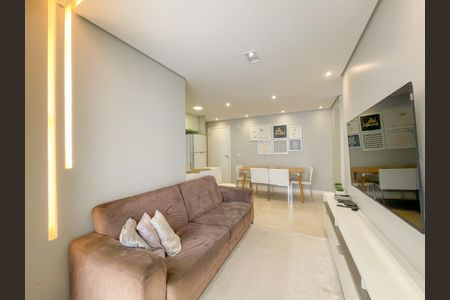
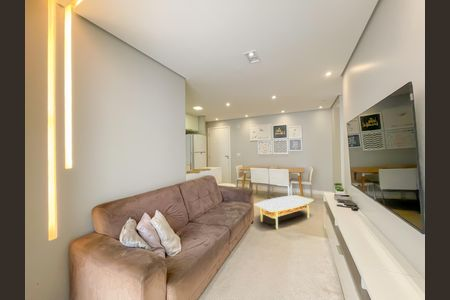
+ coffee table (285, 210)
